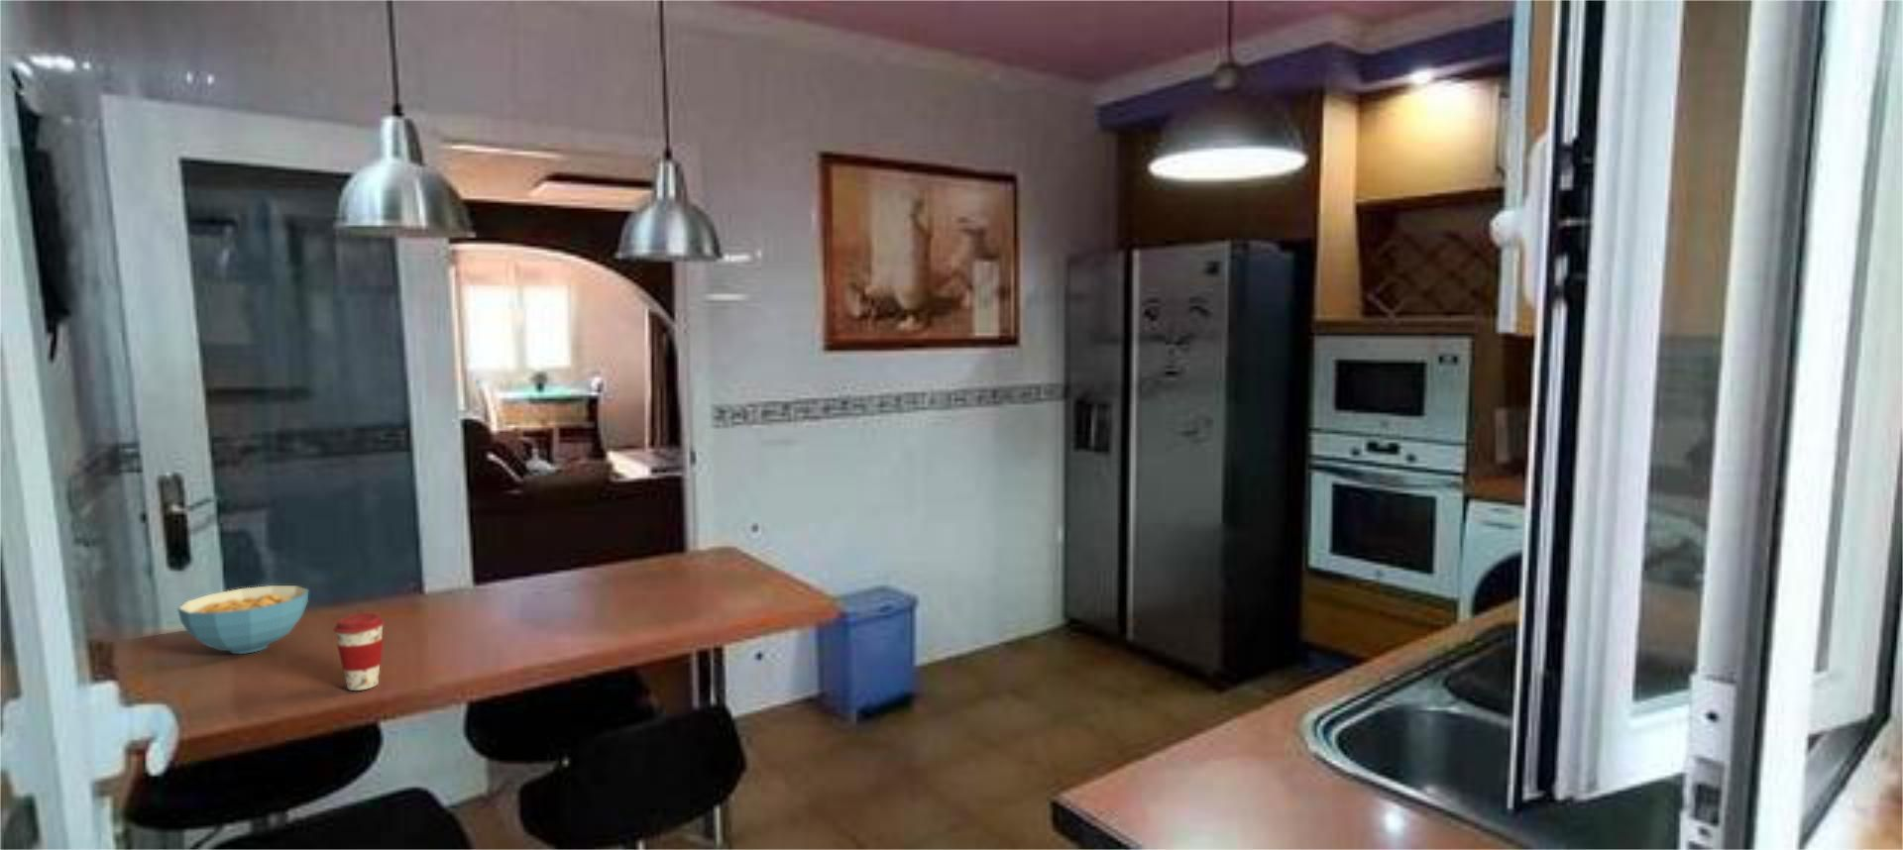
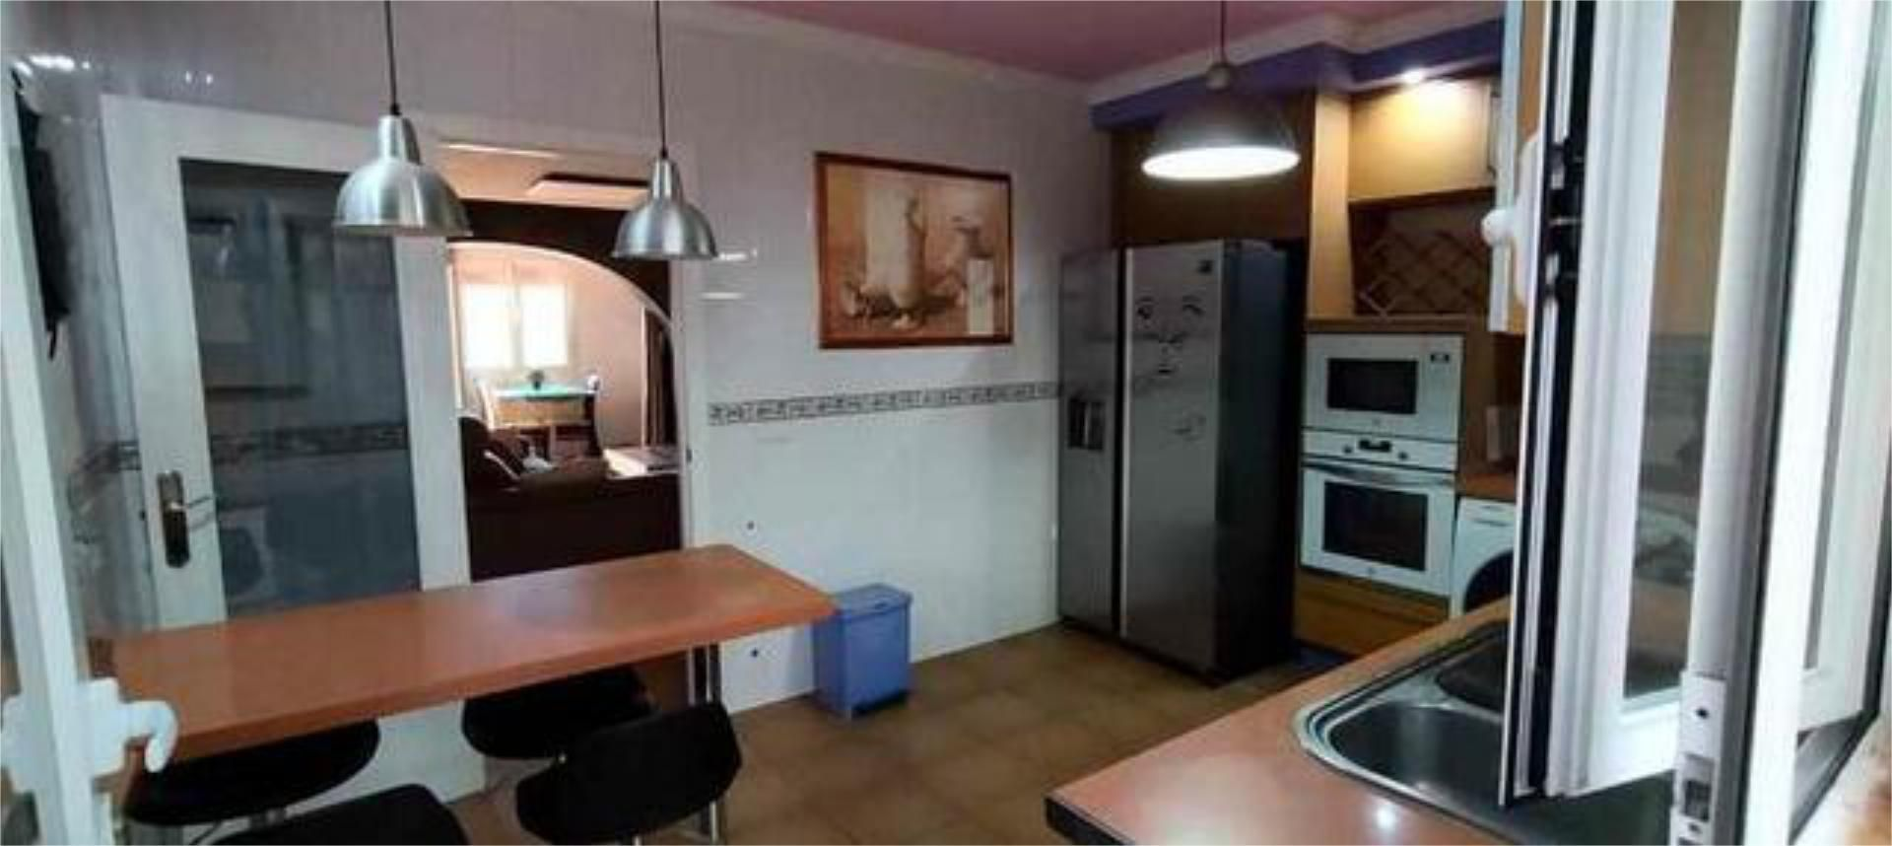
- coffee cup (360, 652)
- cereal bowl (246, 623)
